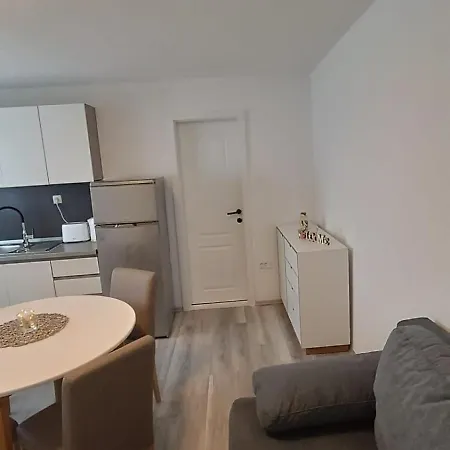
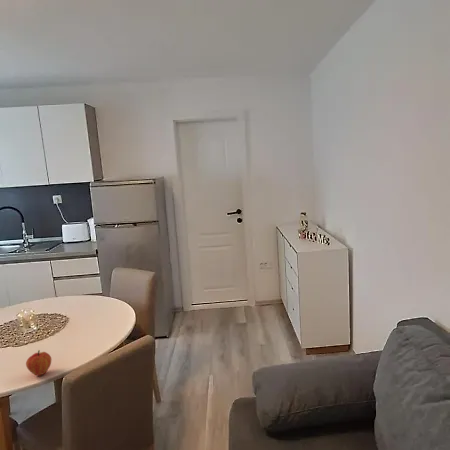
+ fruit (39, 362)
